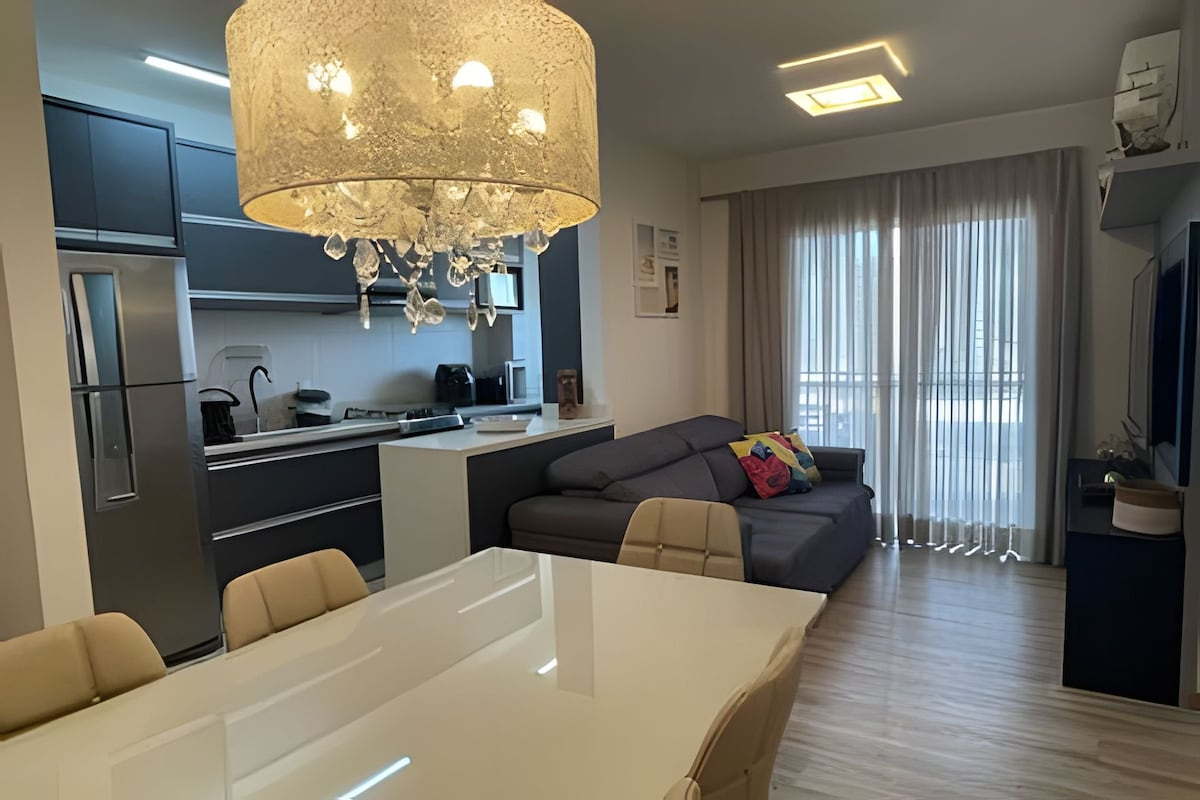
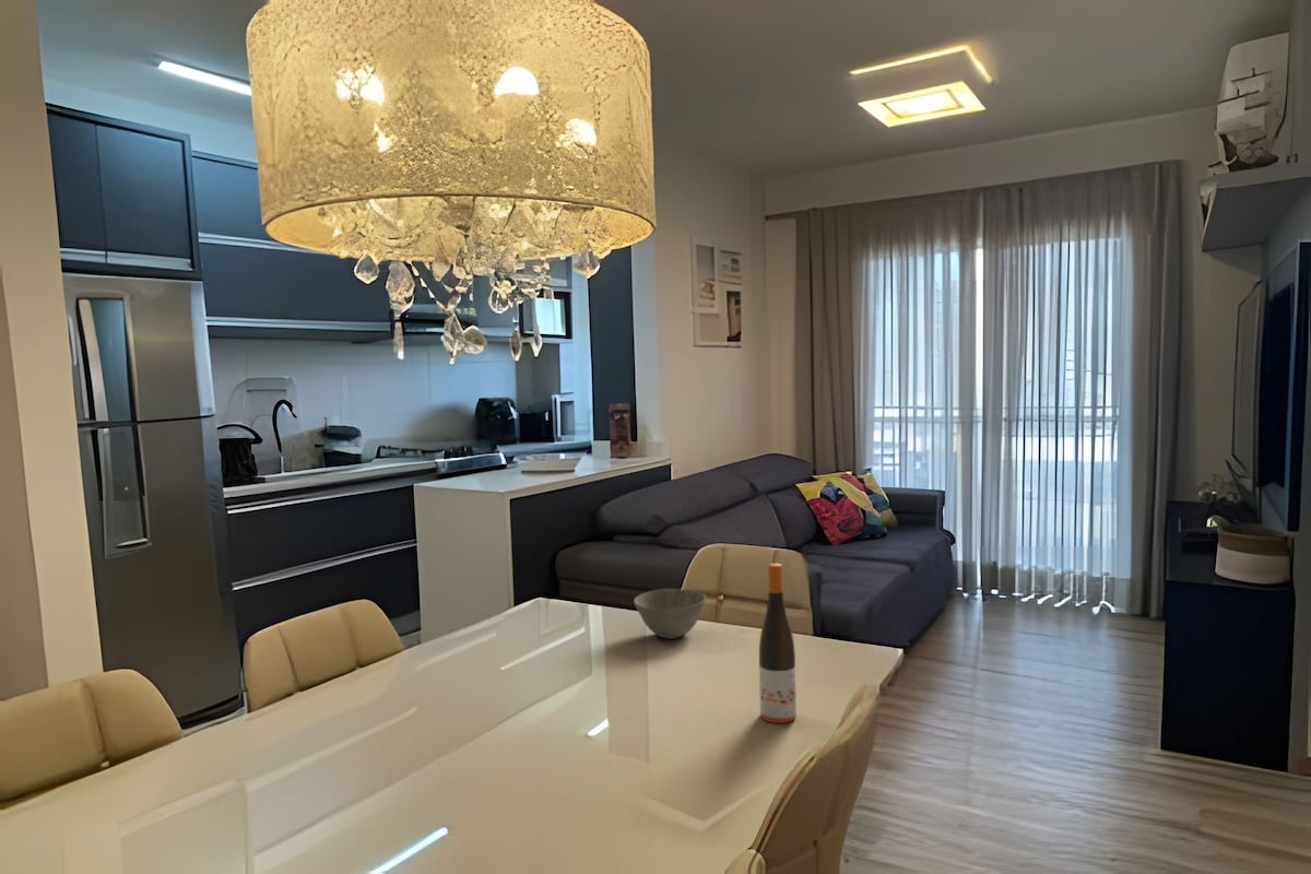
+ wine bottle (776, 640)
+ bowl (670, 616)
